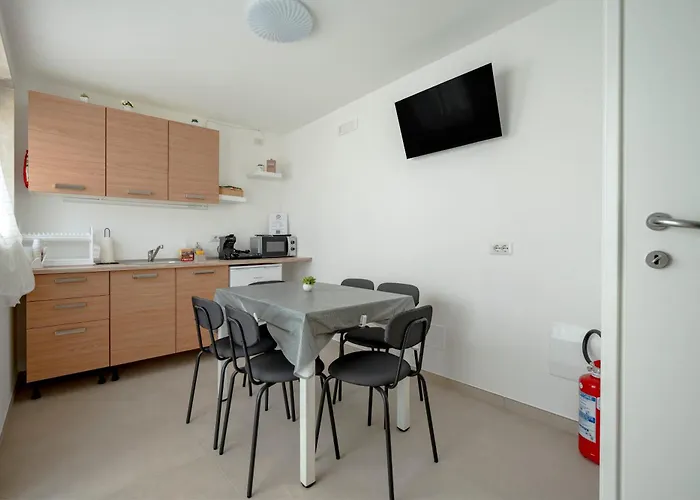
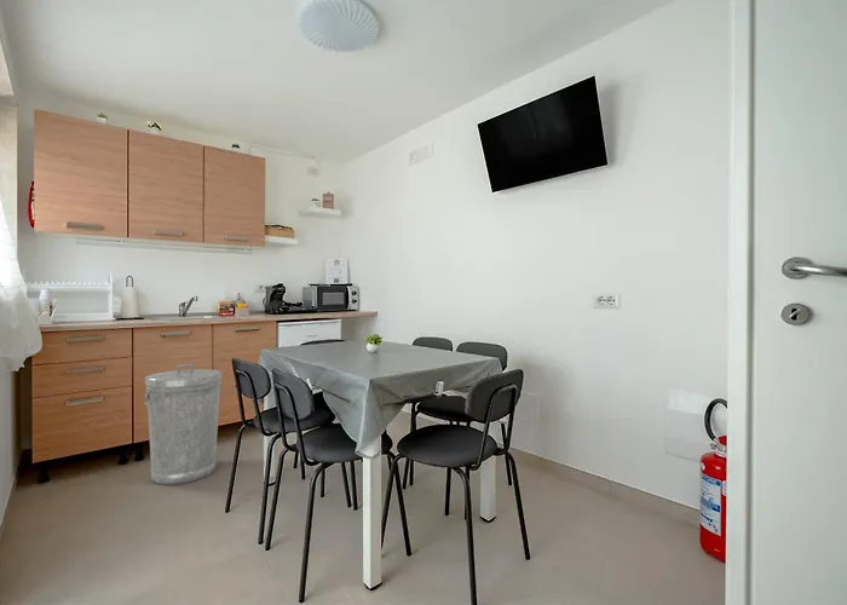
+ trash can (184, 419)
